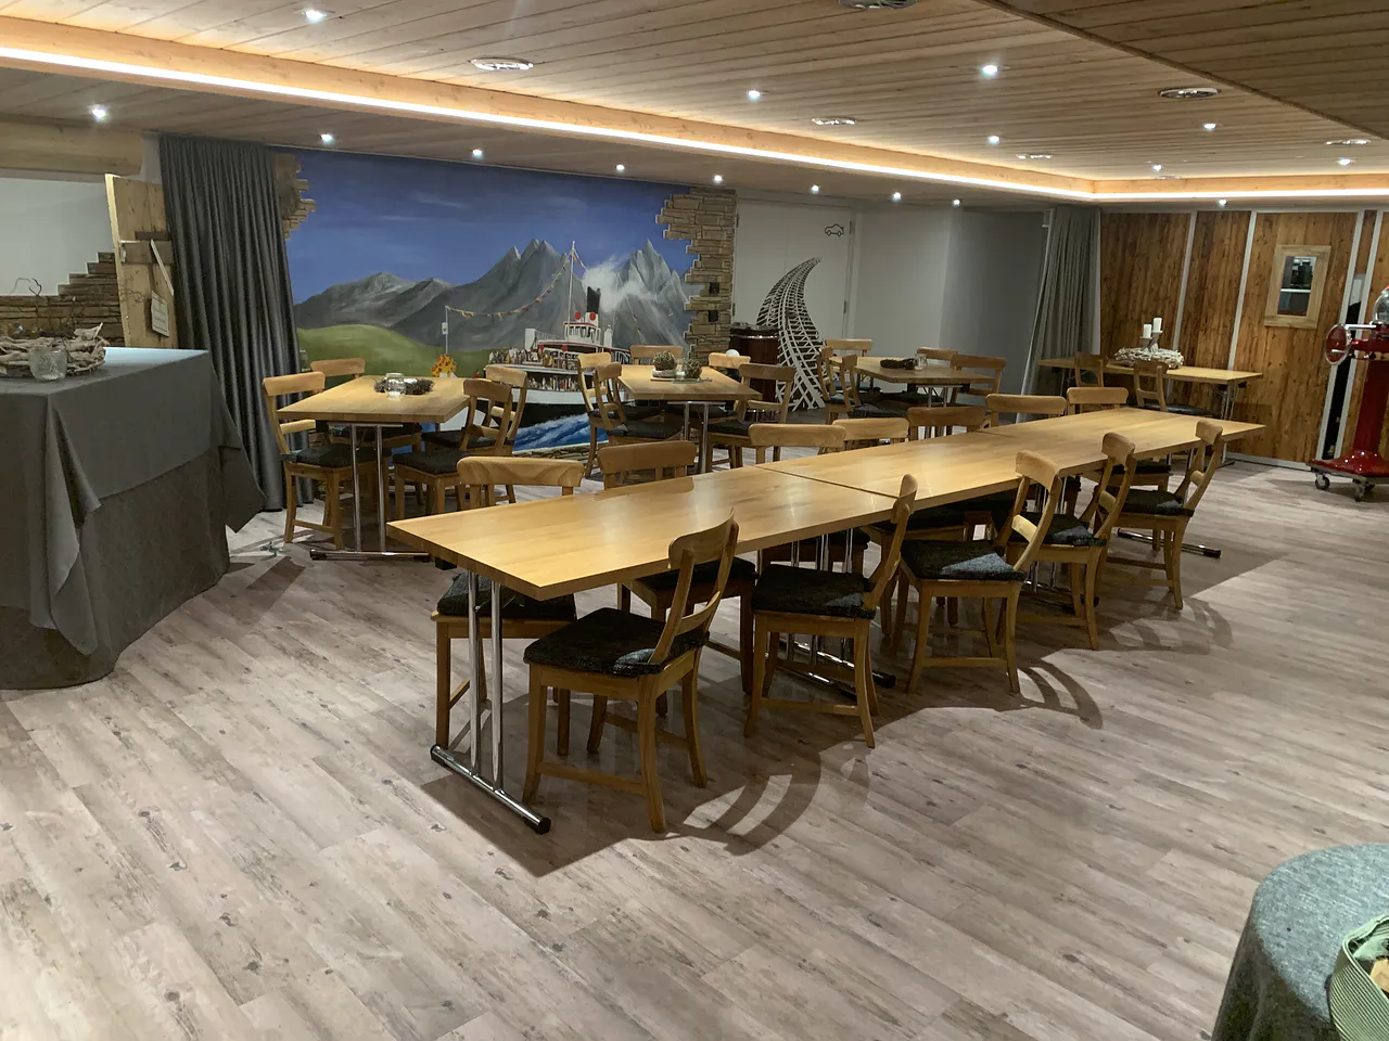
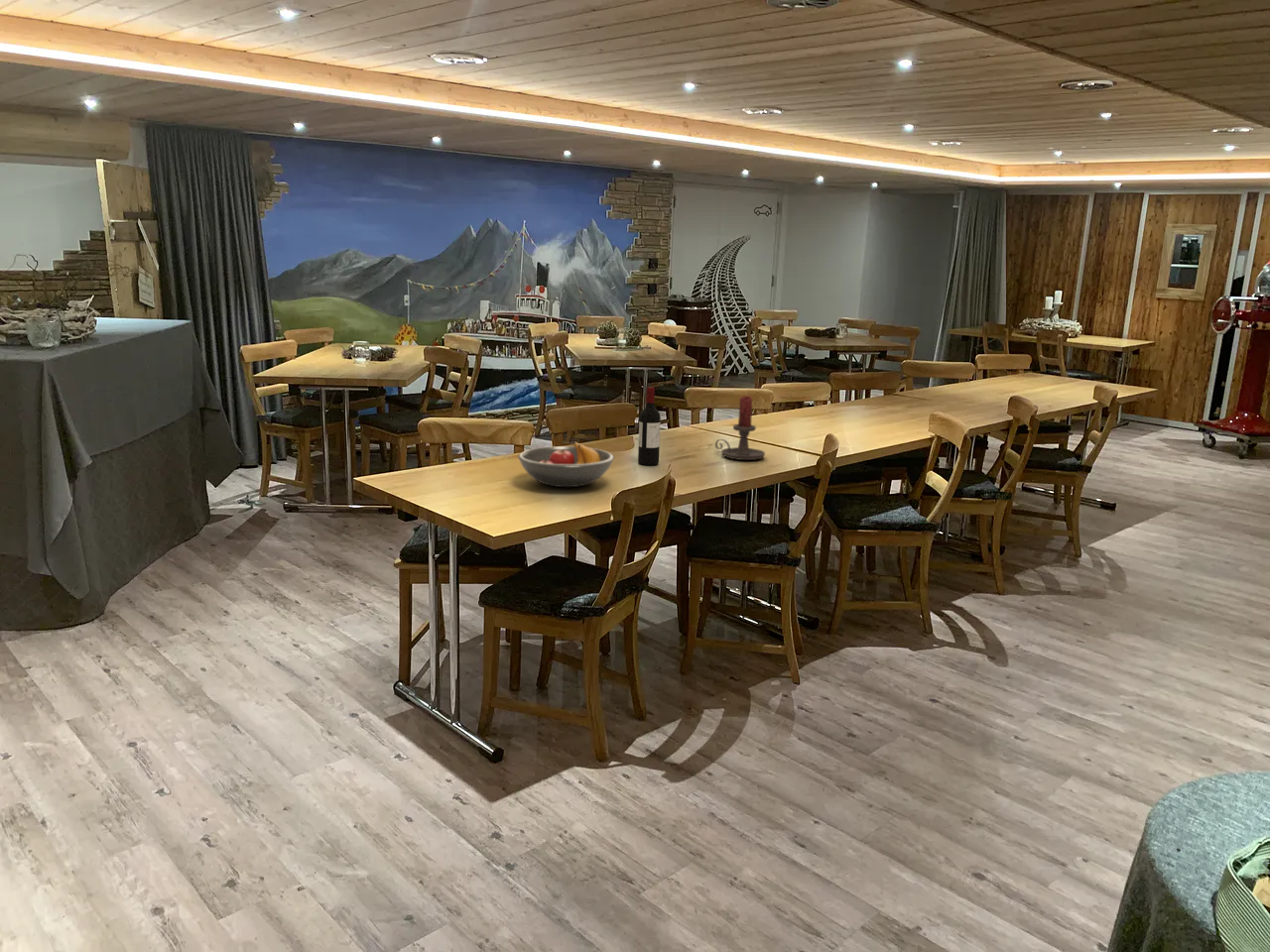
+ candle holder (739, 425)
+ fruit bowl (566, 465)
+ wine bottle (649, 425)
